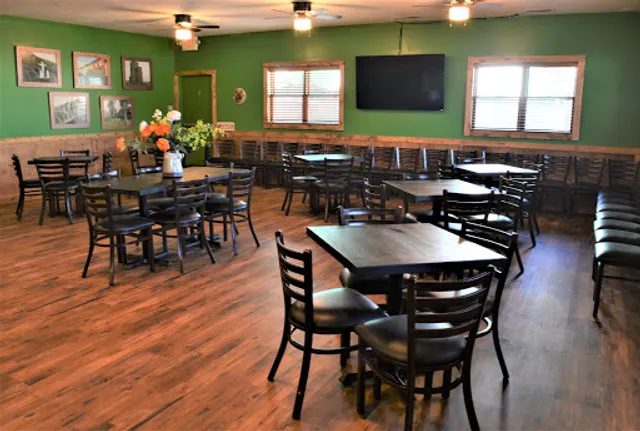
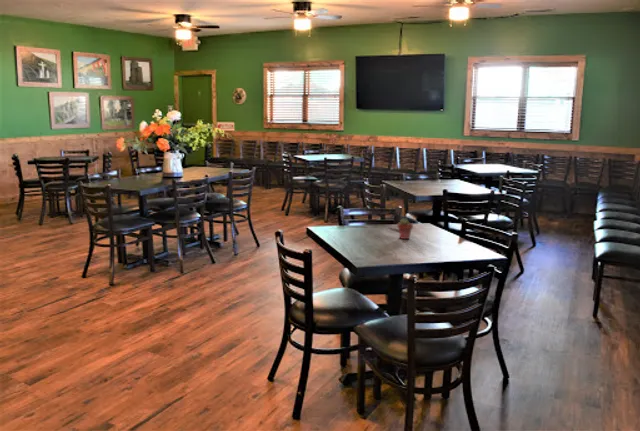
+ potted succulent (404, 228)
